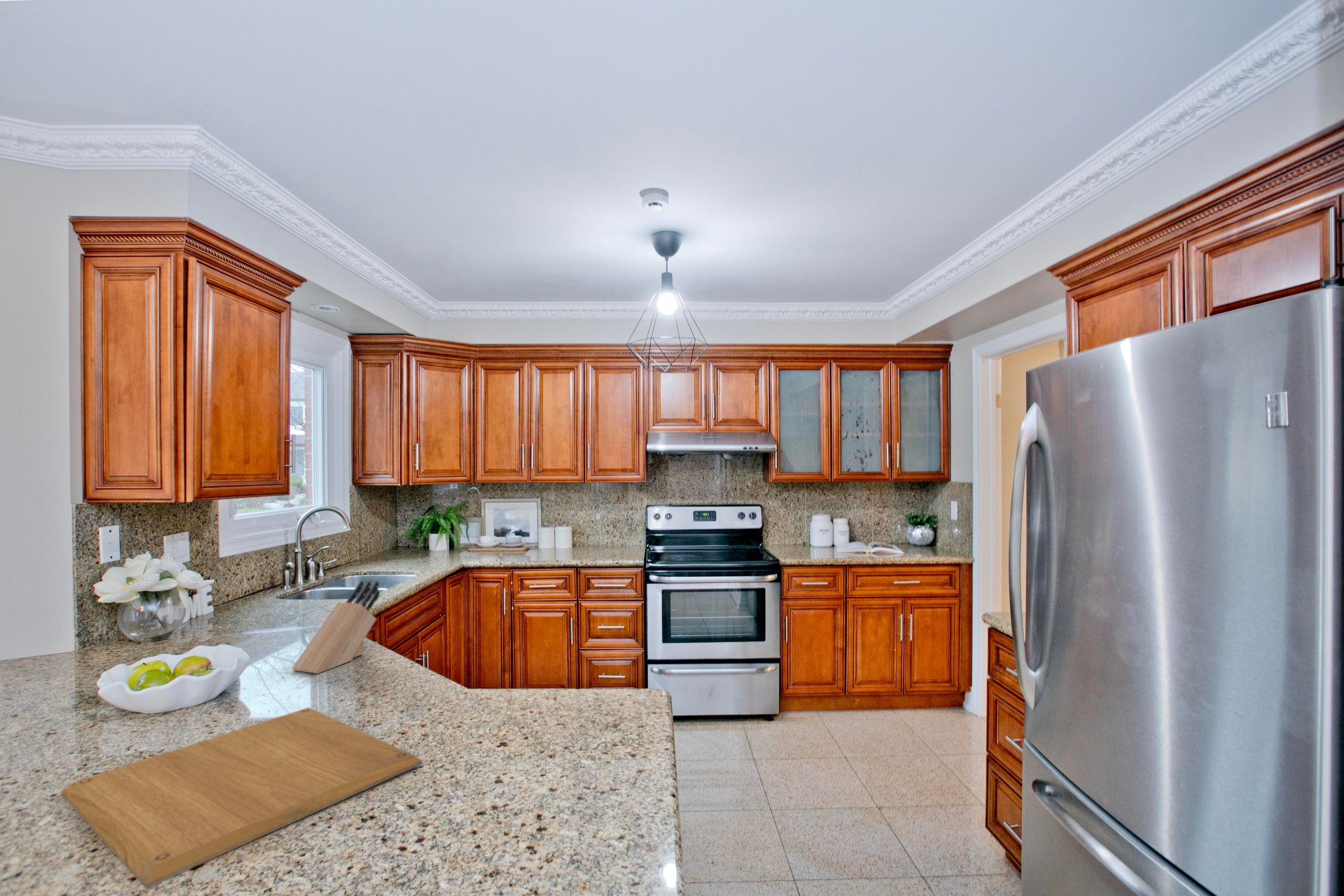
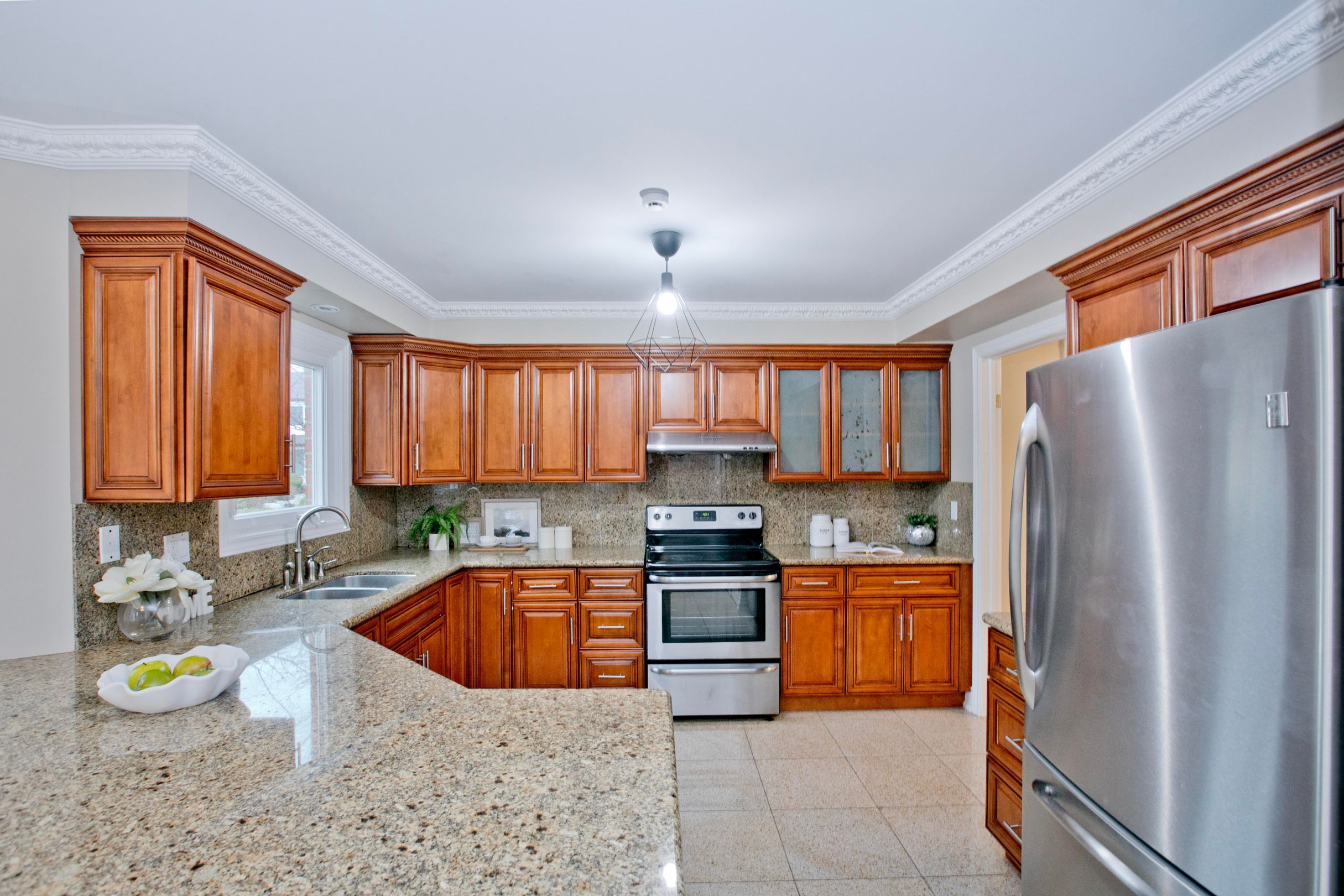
- knife block (341, 623)
- chopping board (249, 773)
